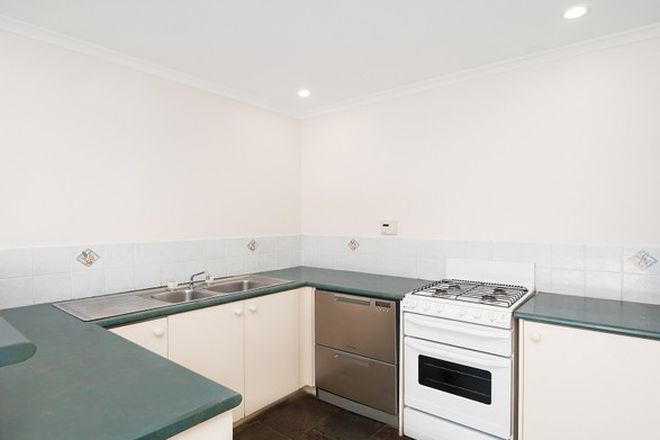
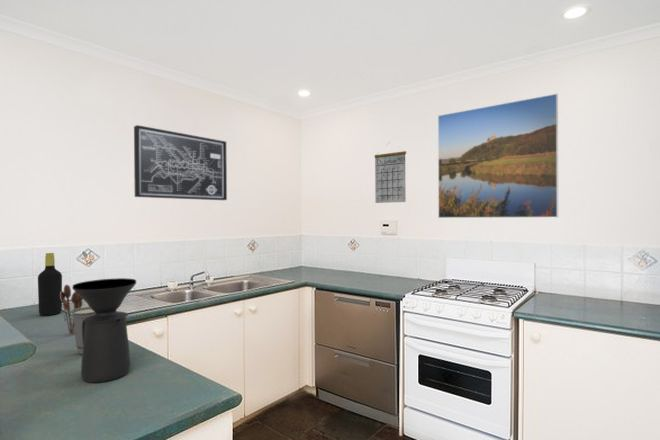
+ calendar (390, 171)
+ cup (81, 330)
+ utensil holder (74, 308)
+ coffee maker (106, 328)
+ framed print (492, 161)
+ bottle (50, 283)
+ wall art (184, 166)
